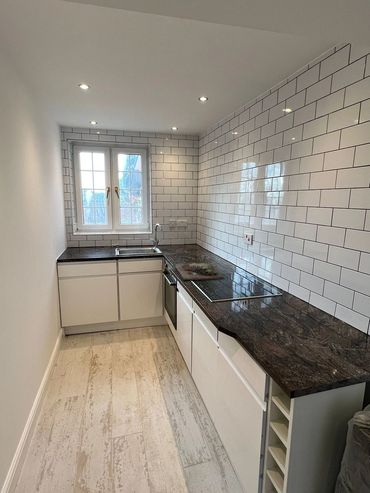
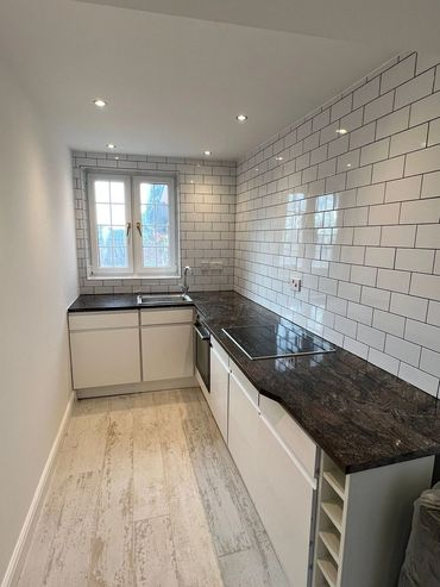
- cutting board (197, 268)
